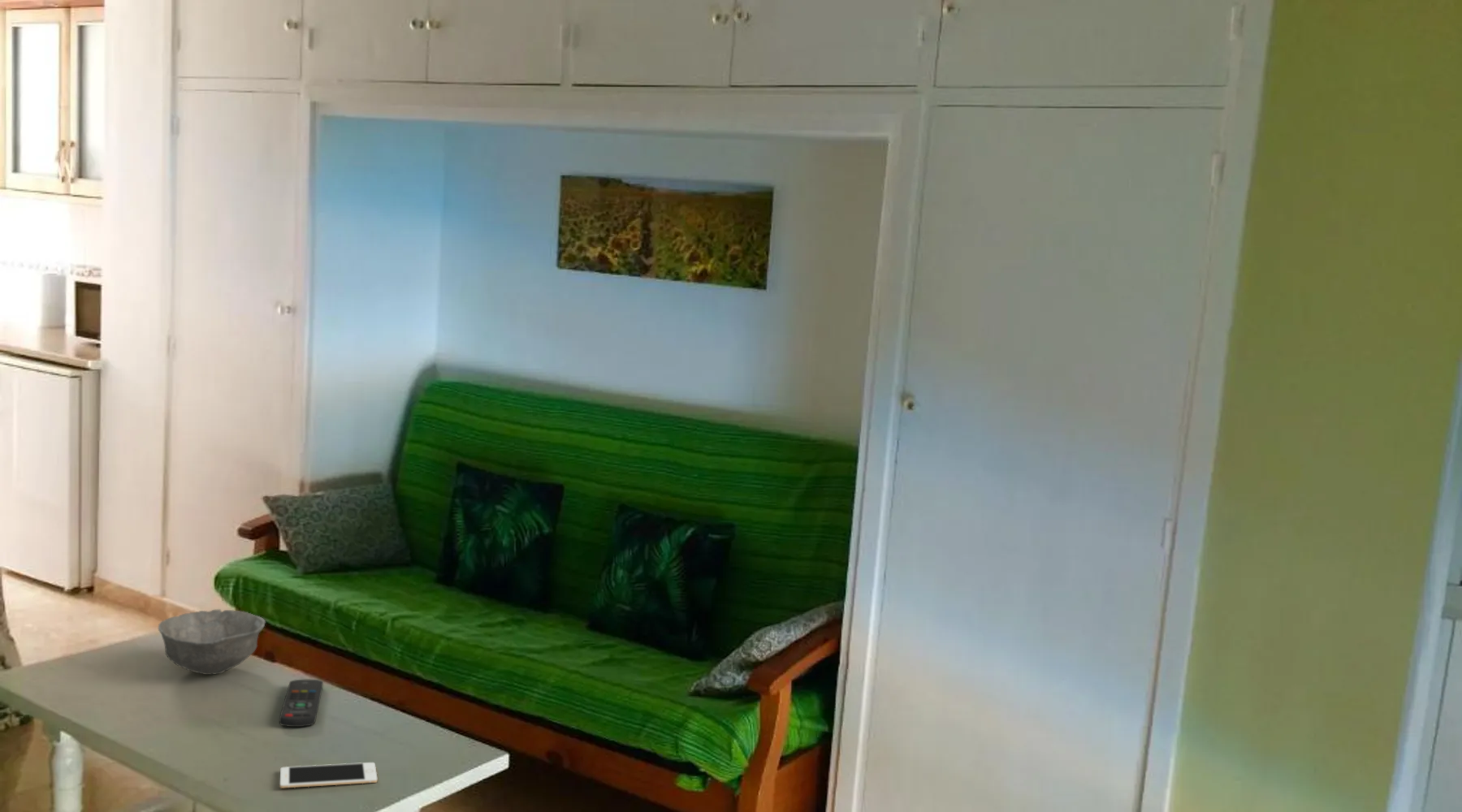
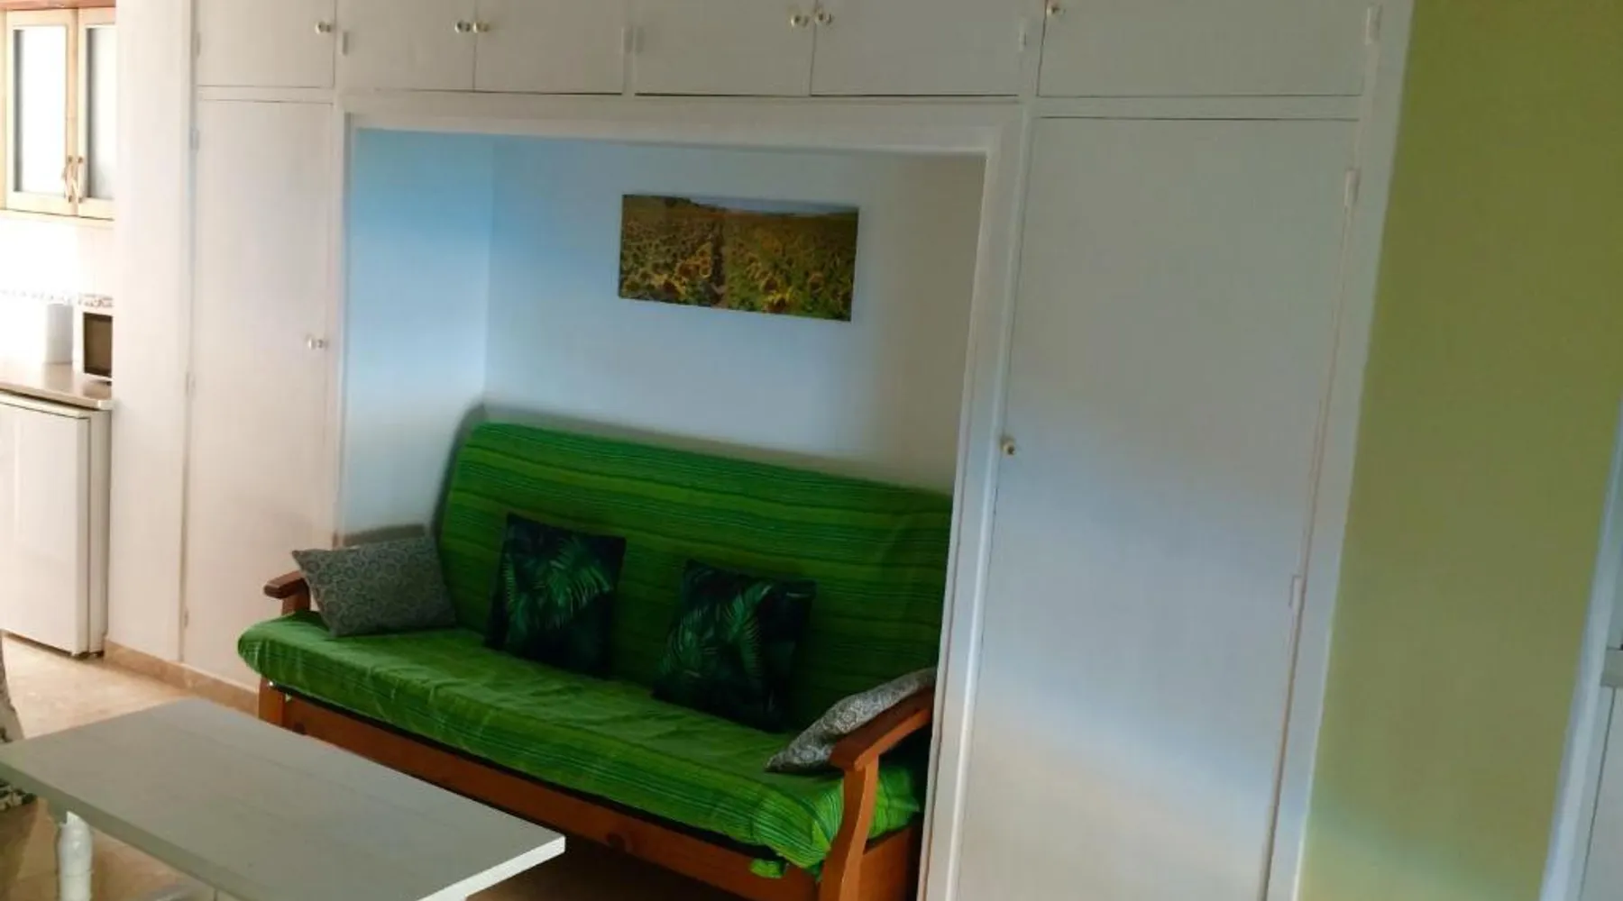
- remote control (301, 701)
- cell phone (328, 775)
- bowl (211, 646)
